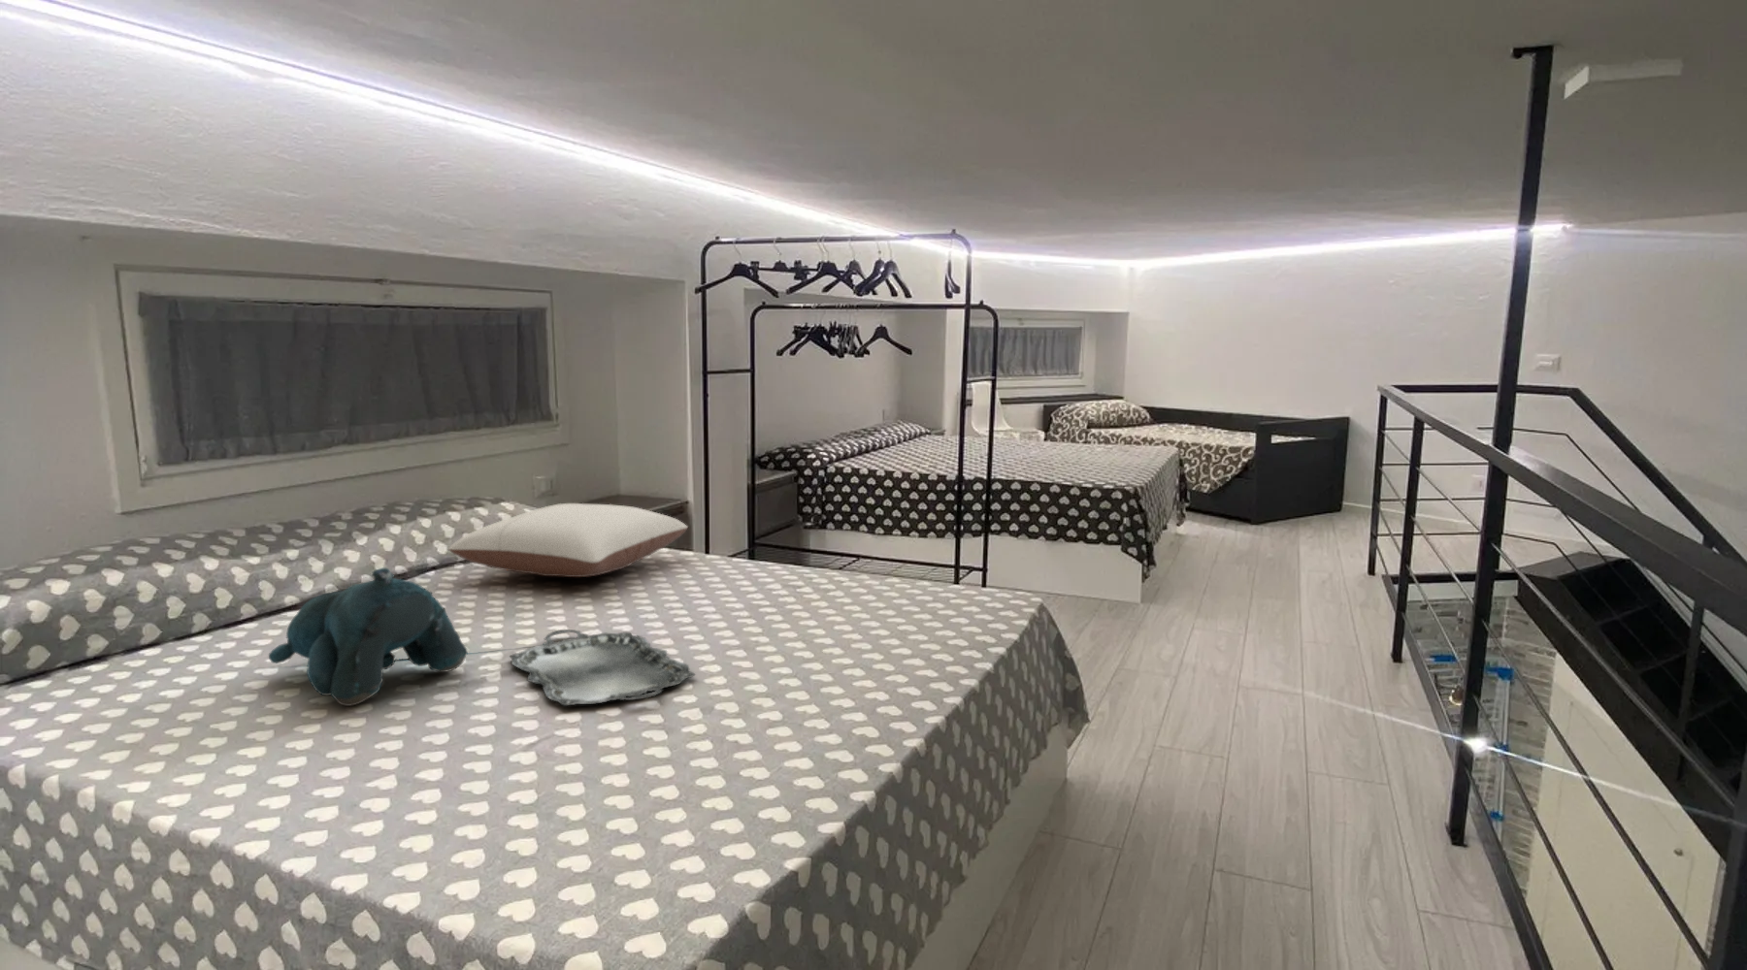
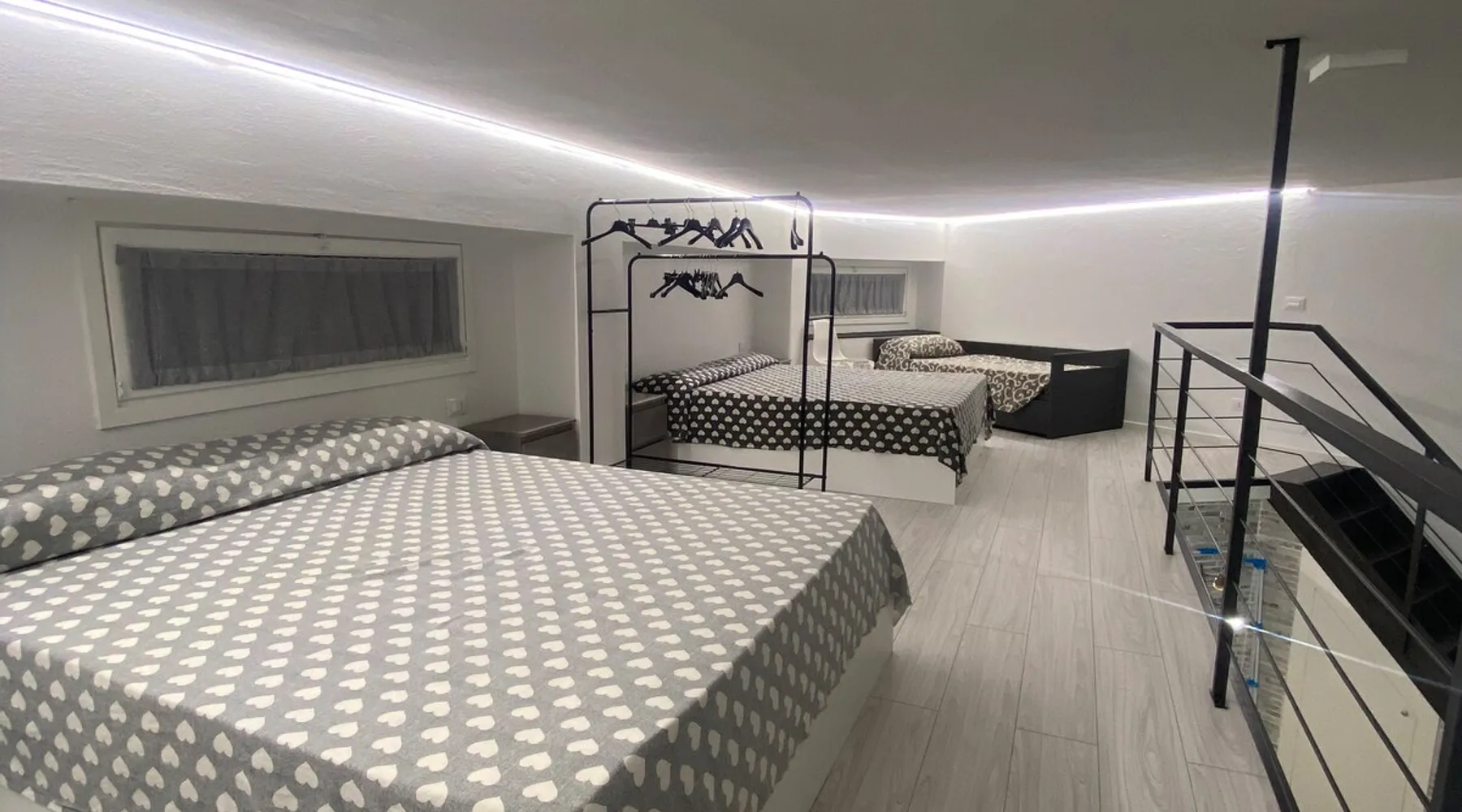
- serving tray (600, 664)
- teddy bear (366, 618)
- pillow (576, 539)
